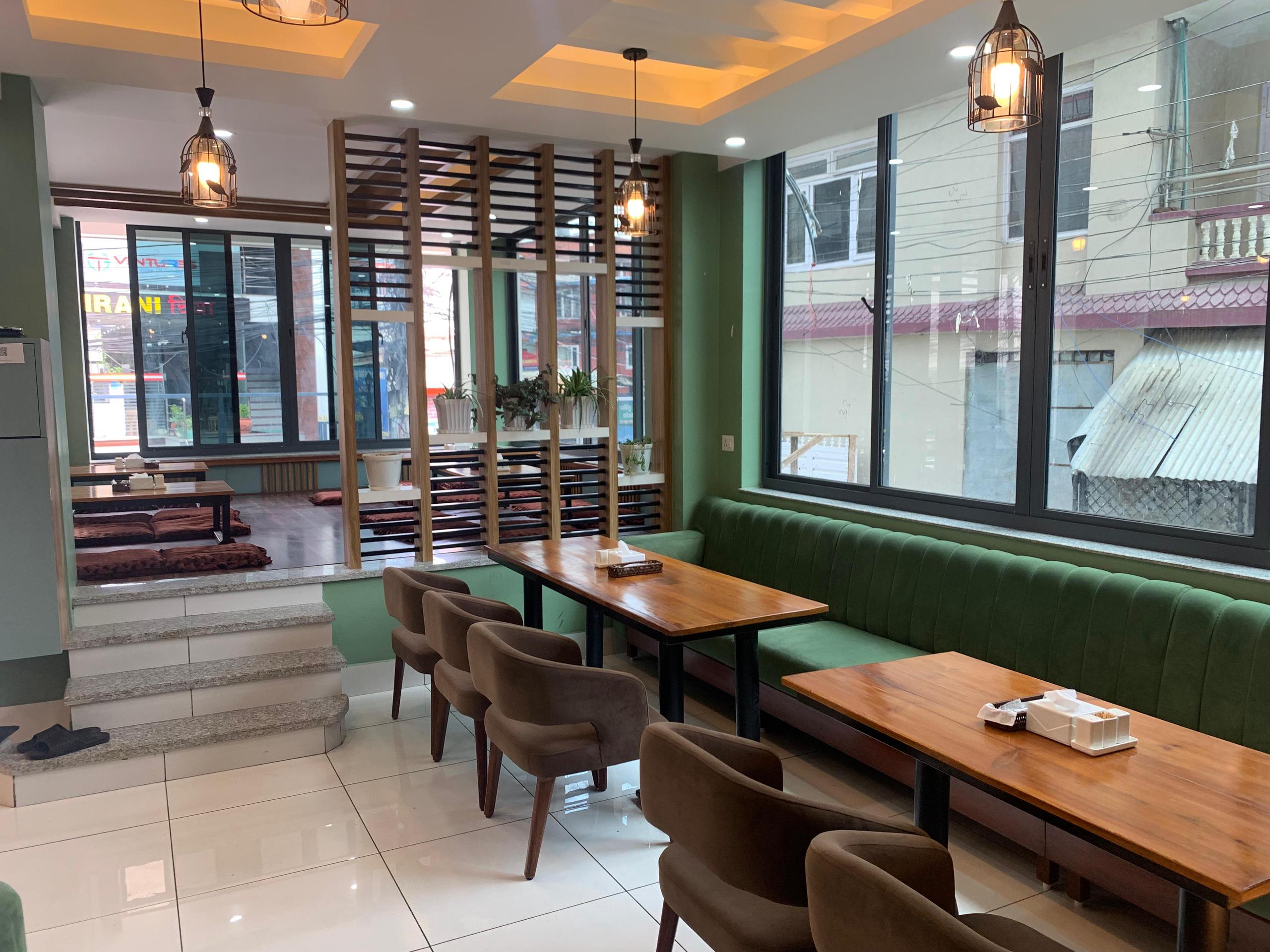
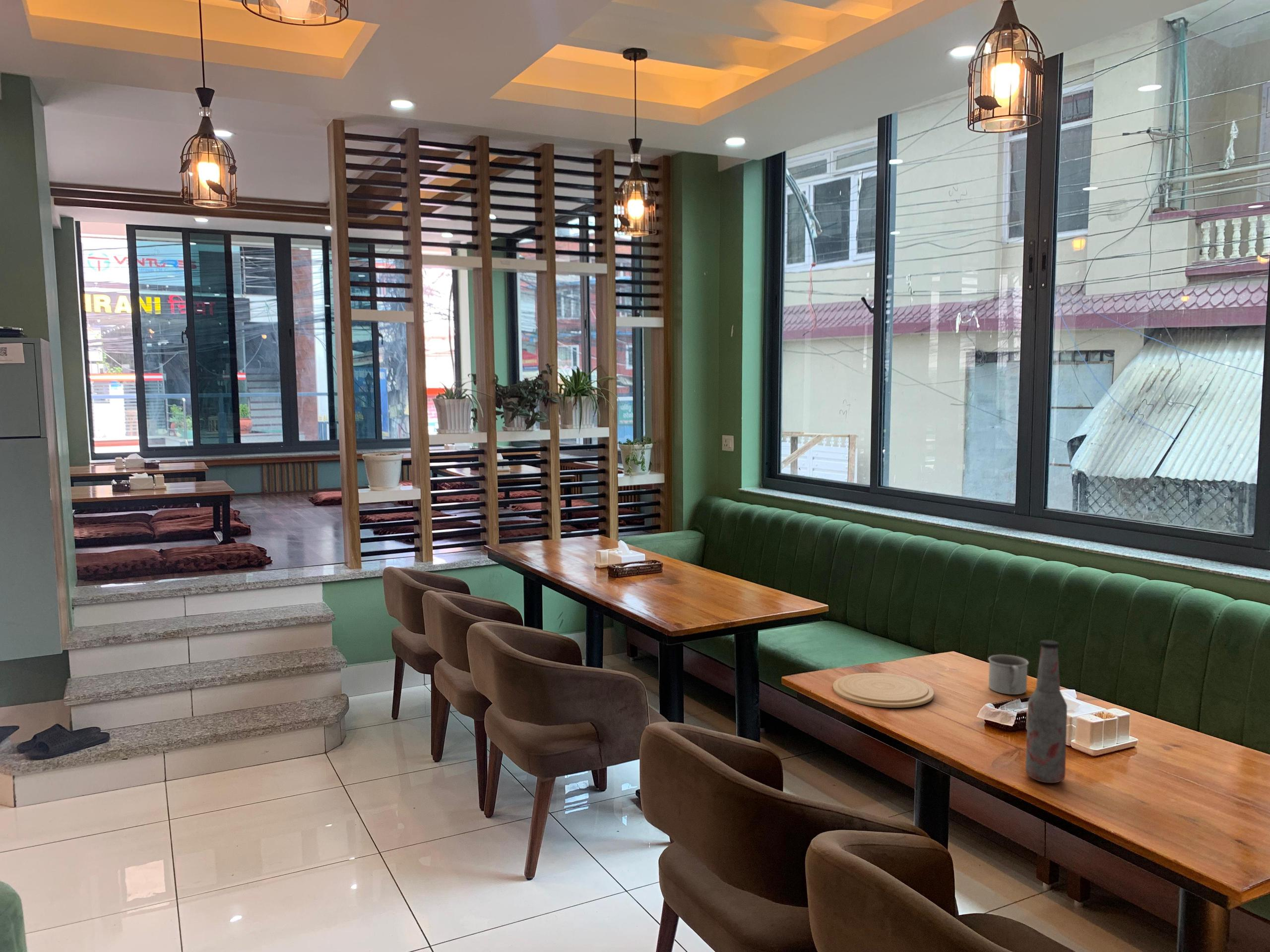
+ bottle (1047, 710)
+ mug (1009, 675)
+ plate (883, 688)
